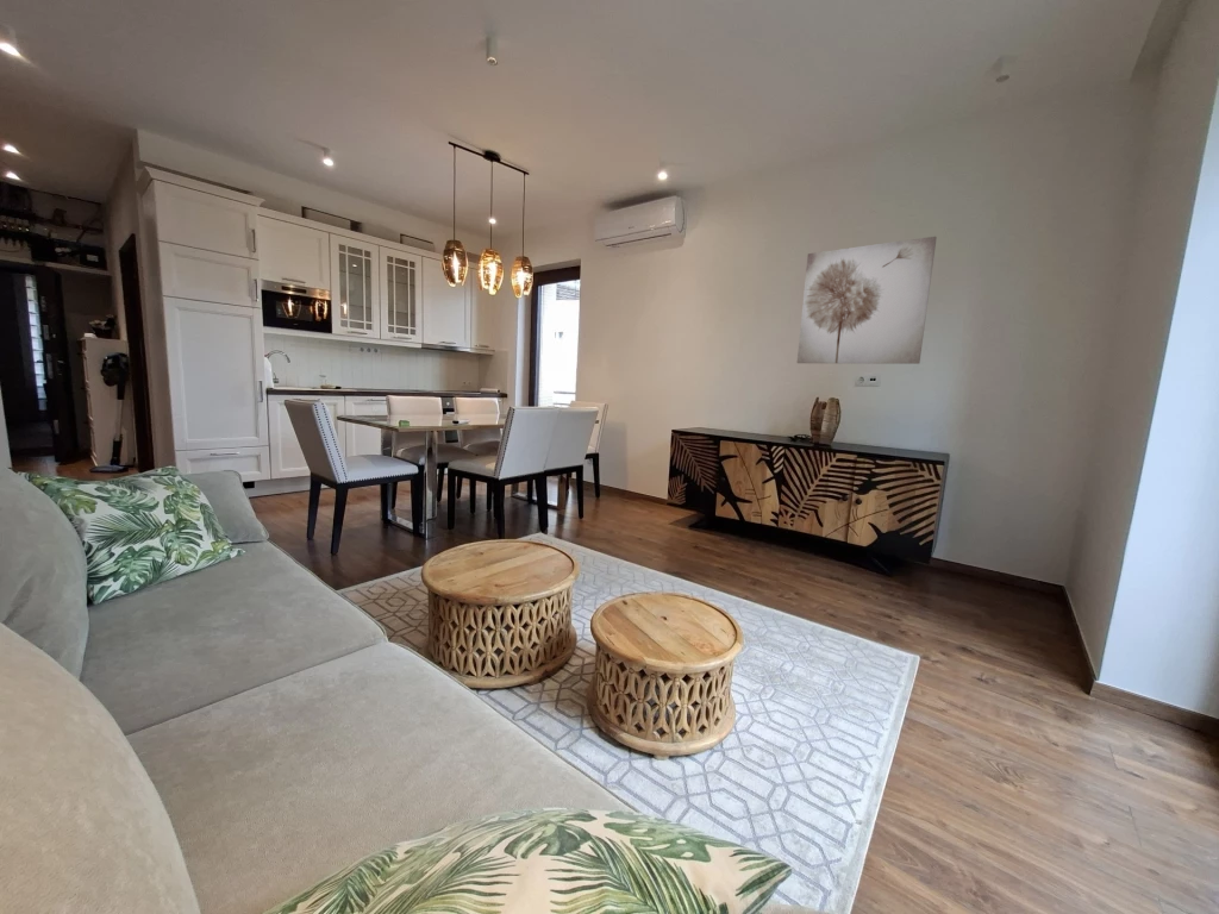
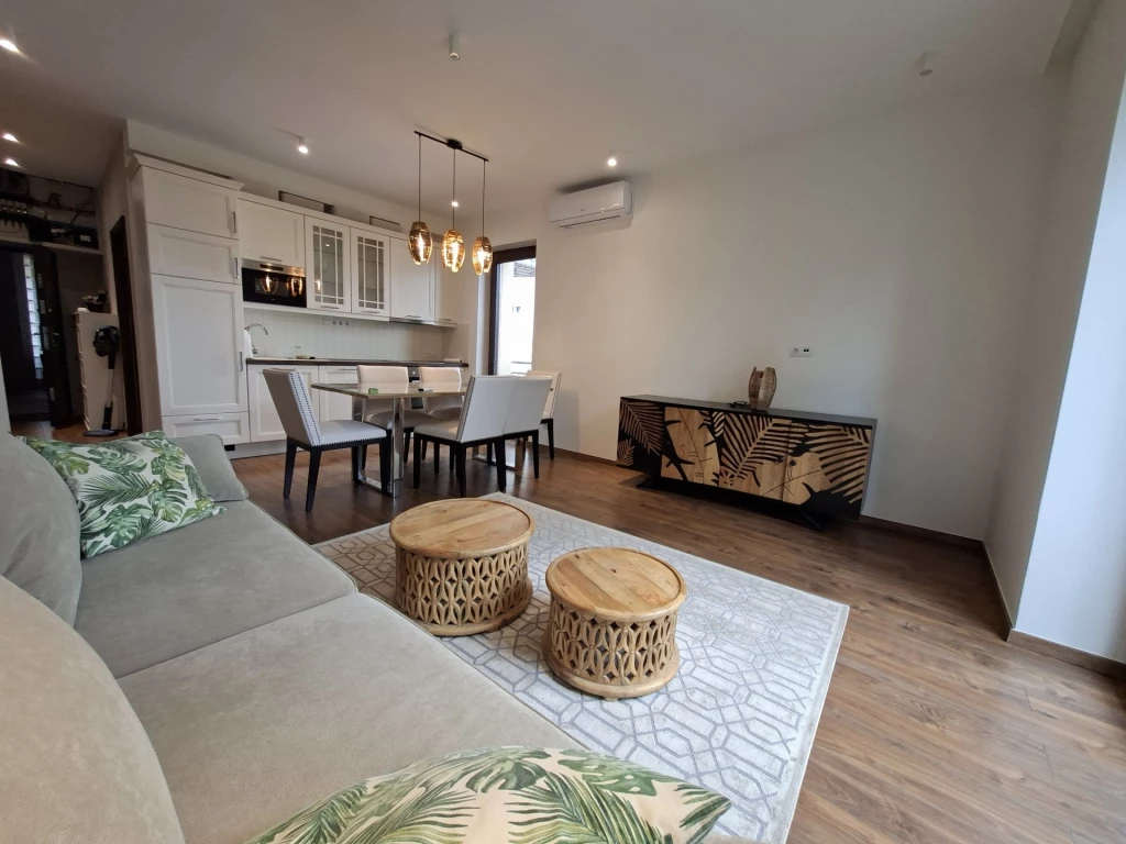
- wall art (859, 305)
